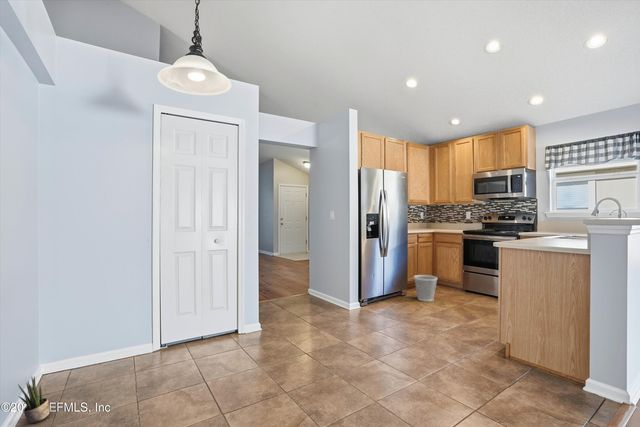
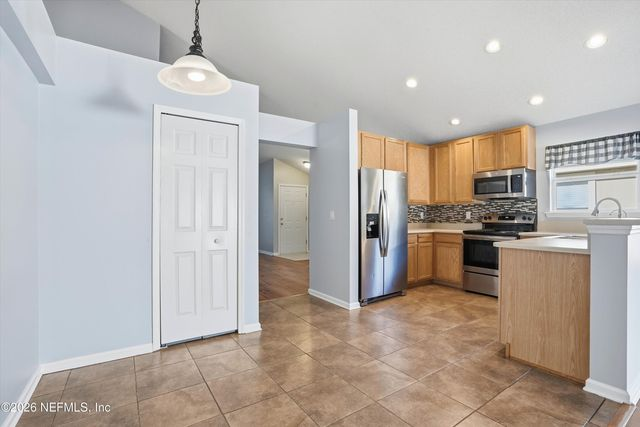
- potted plant (33, 397)
- wastebasket (425, 288)
